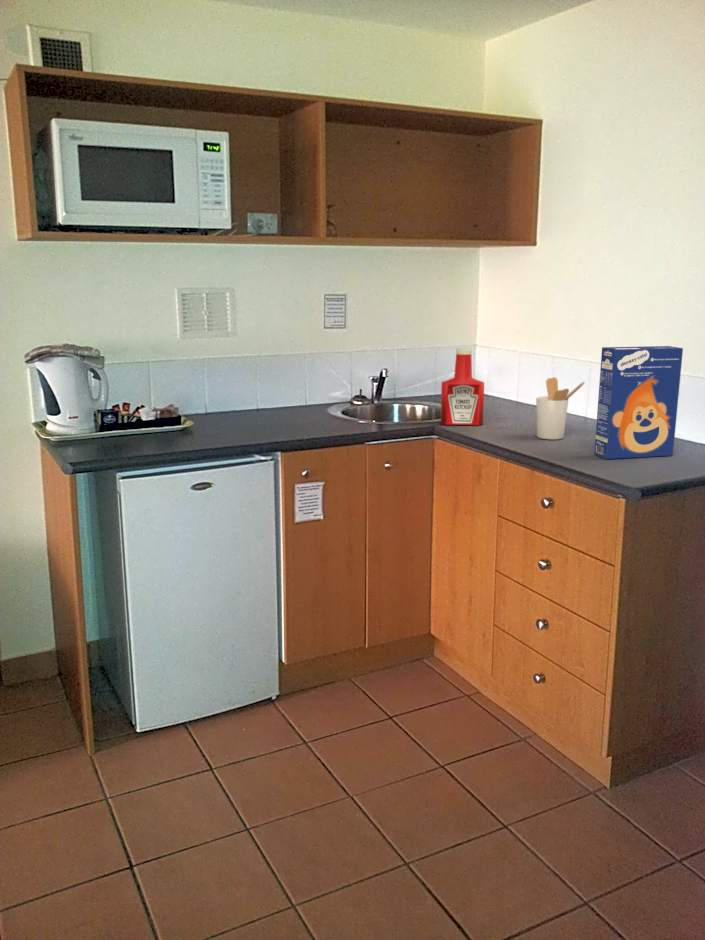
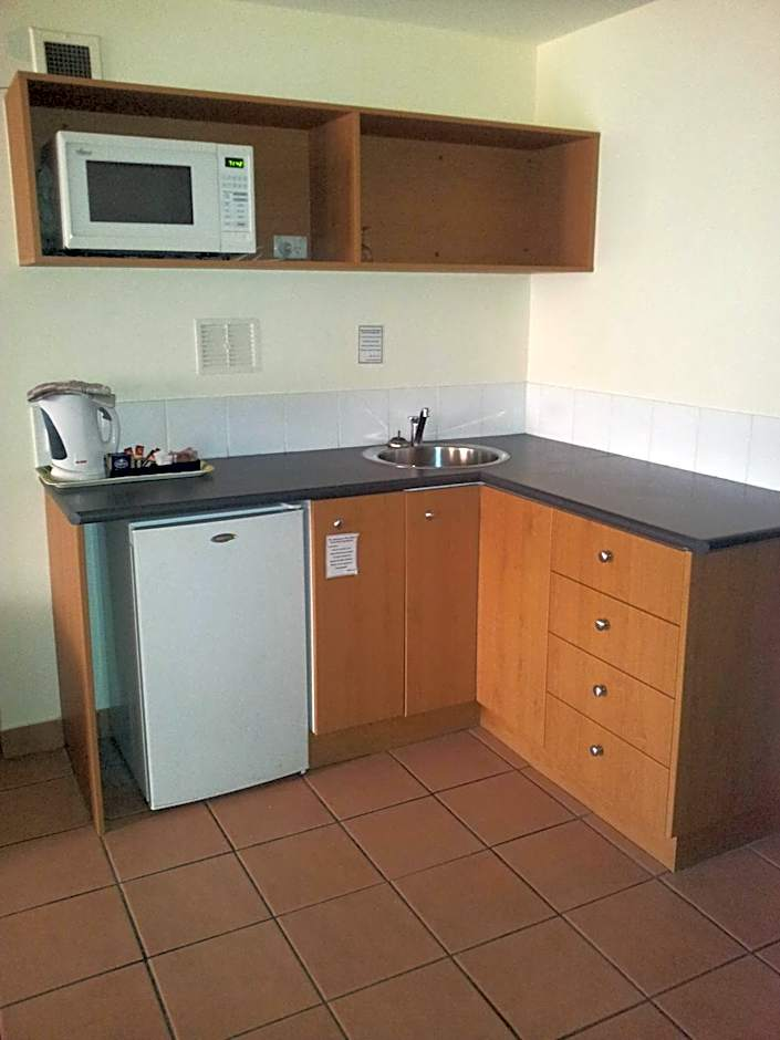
- soap bottle (462, 386)
- utensil holder (560, 408)
- cereal box (637, 402)
